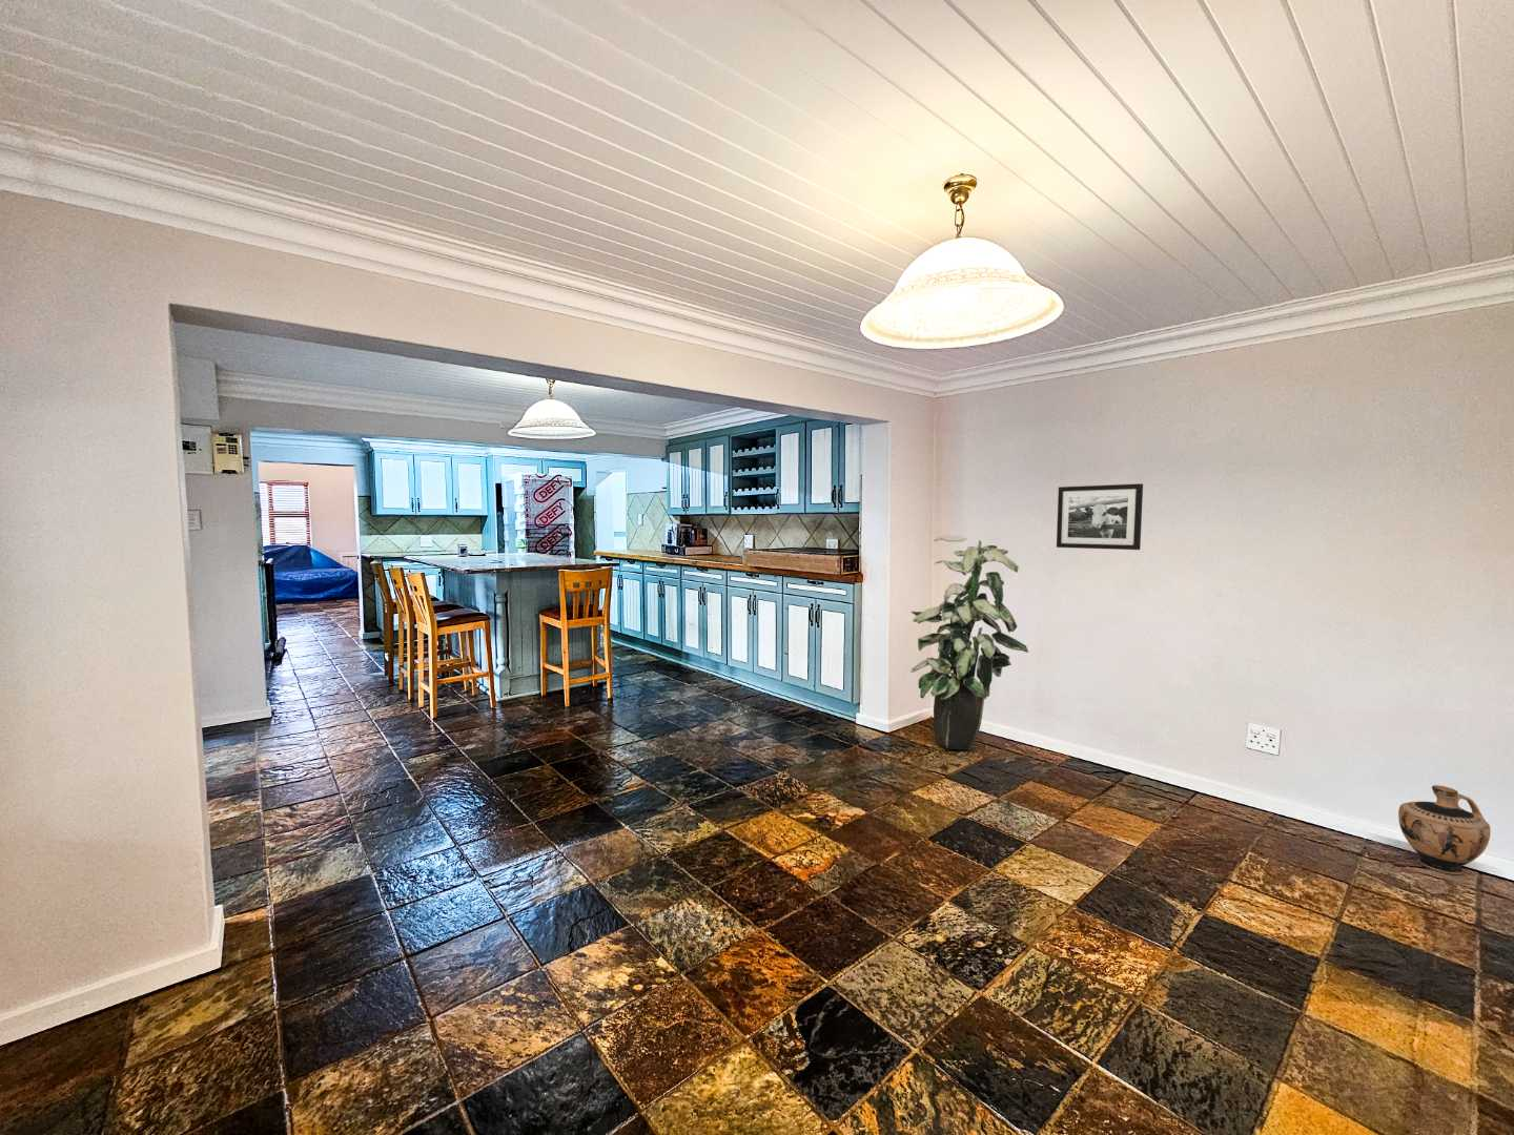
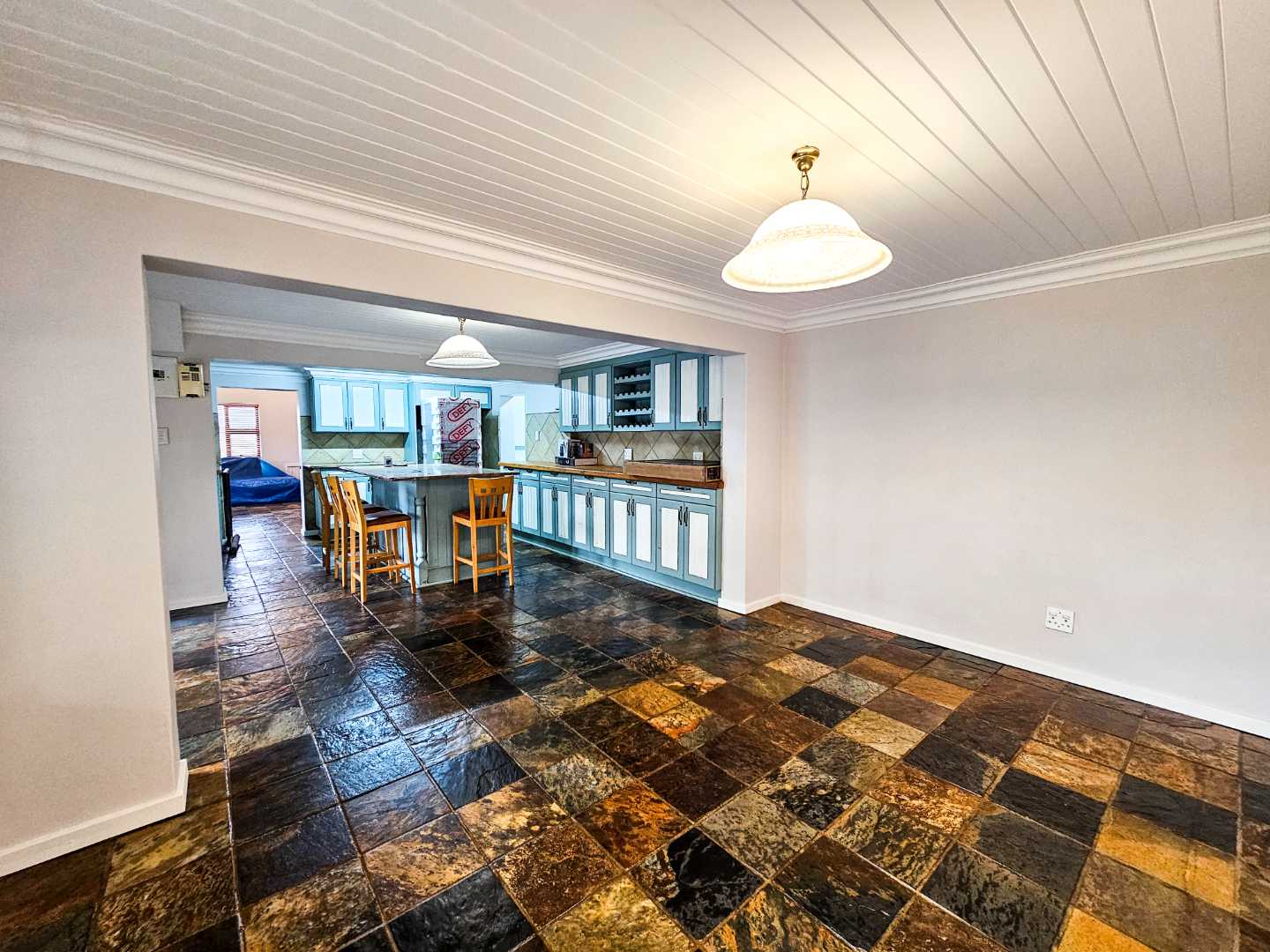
- picture frame (1098, 517)
- ceramic jug (1441, 827)
- indoor plant (961, 641)
